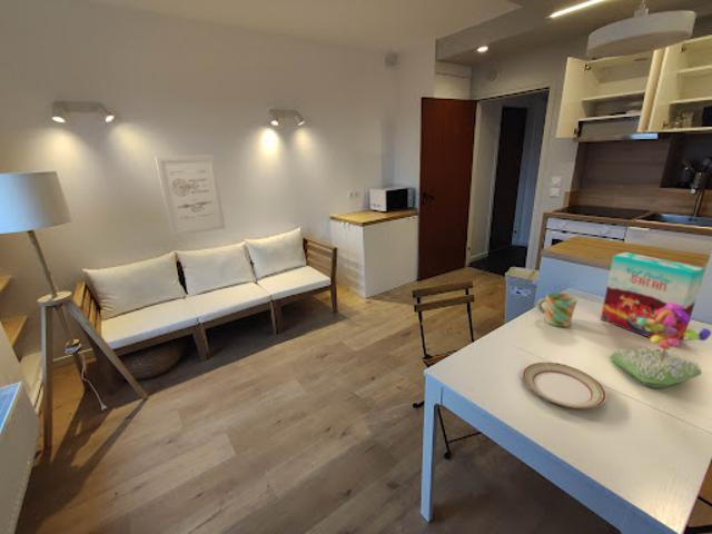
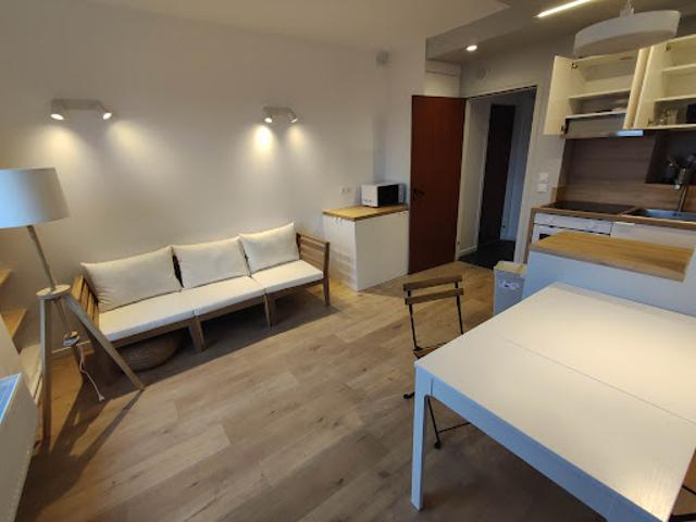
- cereal box (647, 296)
- flower (662, 342)
- plate (562, 385)
- mug (555, 308)
- wall art (192, 195)
